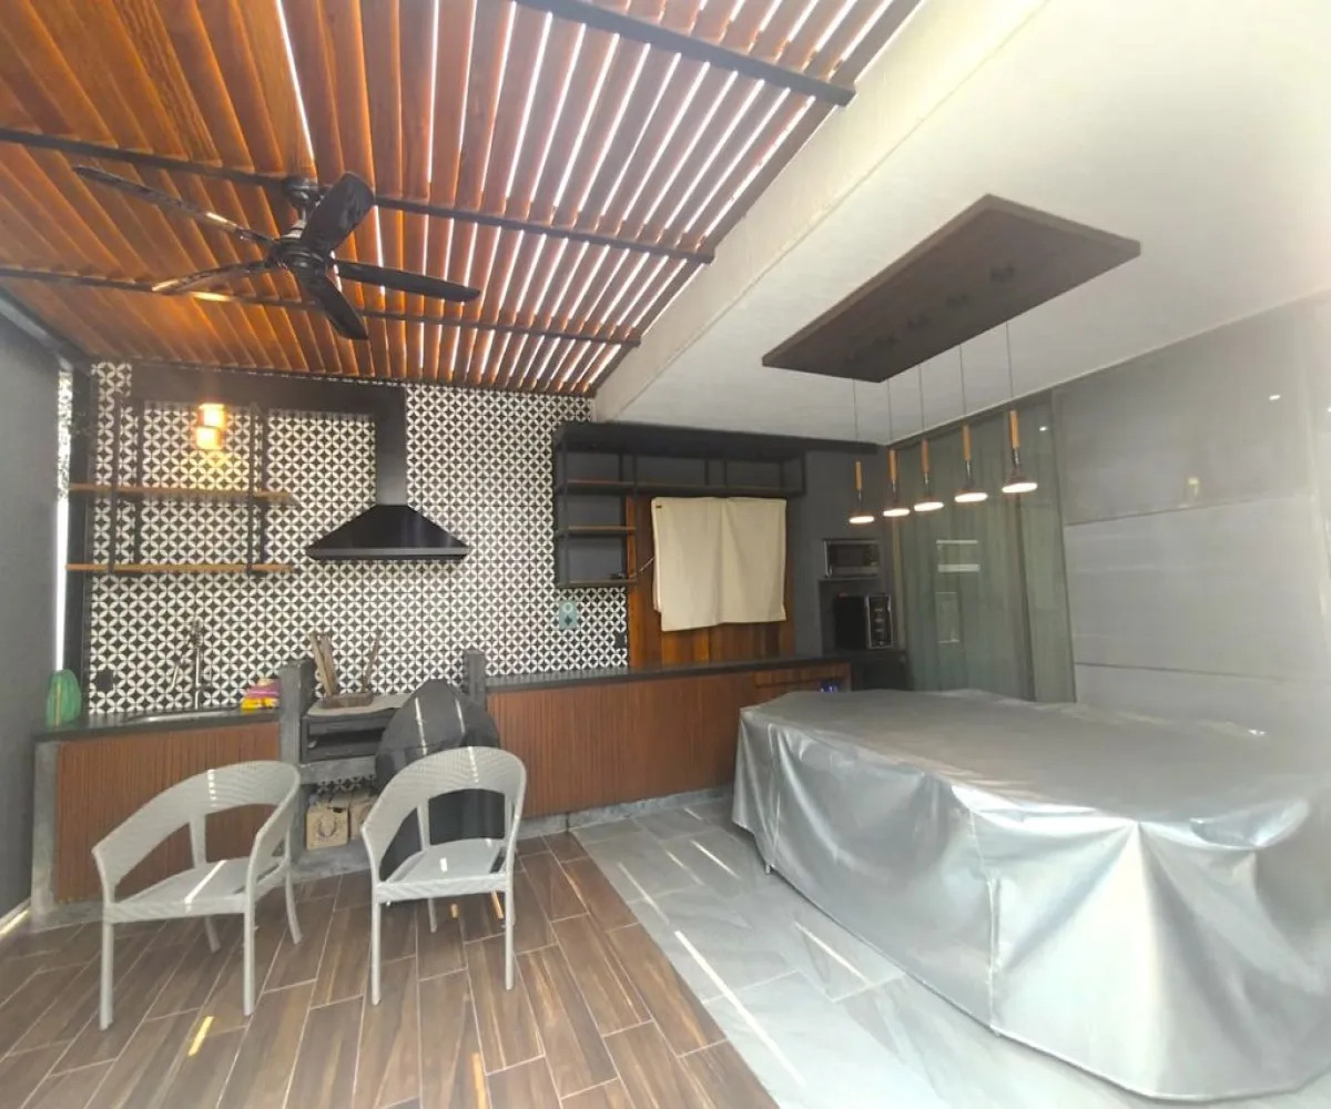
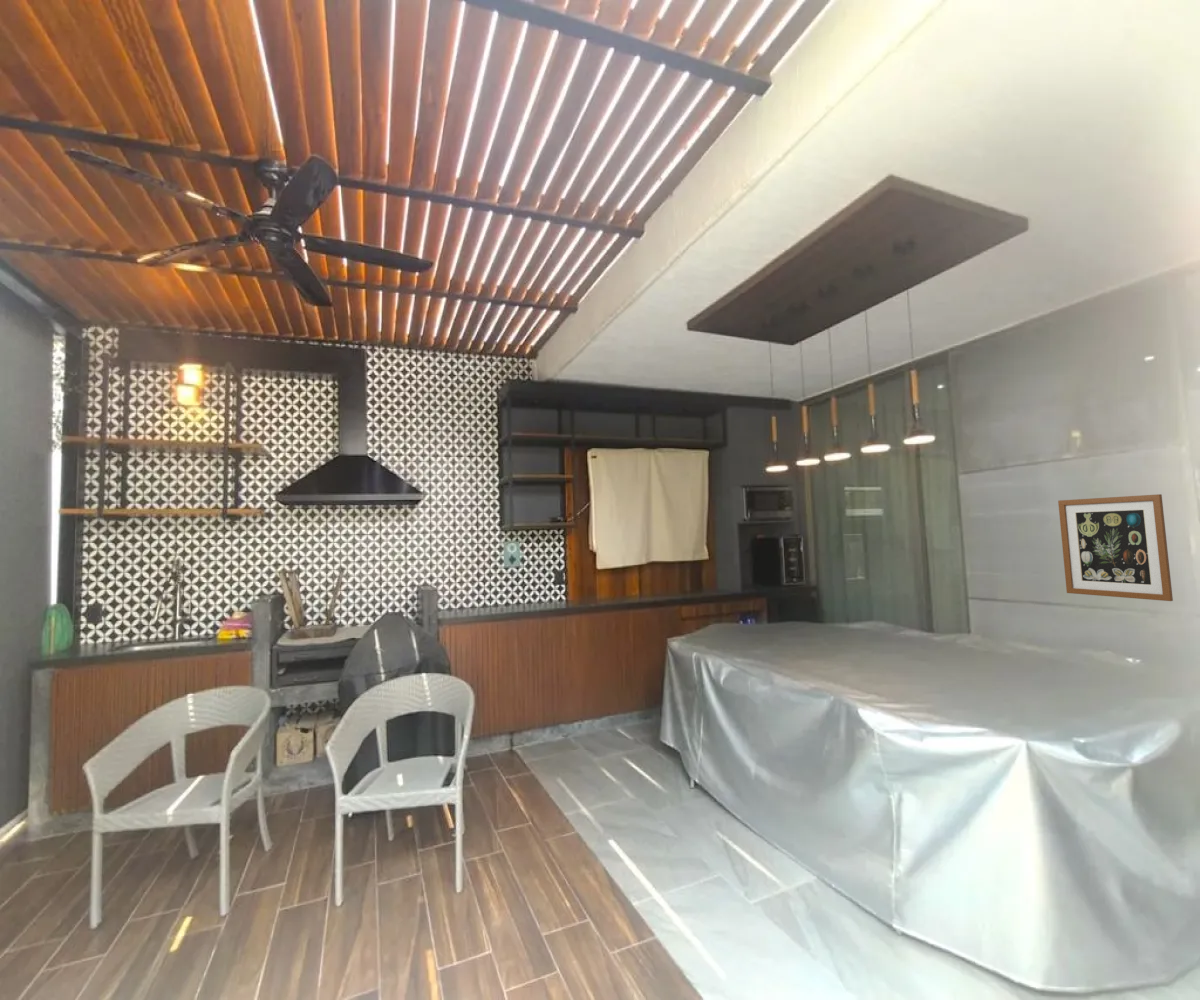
+ wall art (1111, 546)
